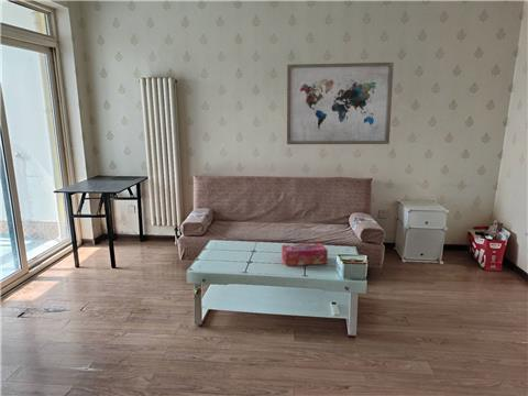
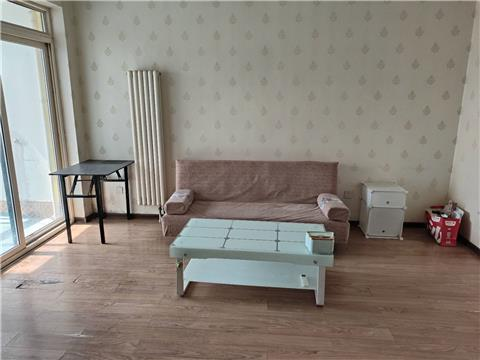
- tissue box (304, 254)
- wall art (338, 105)
